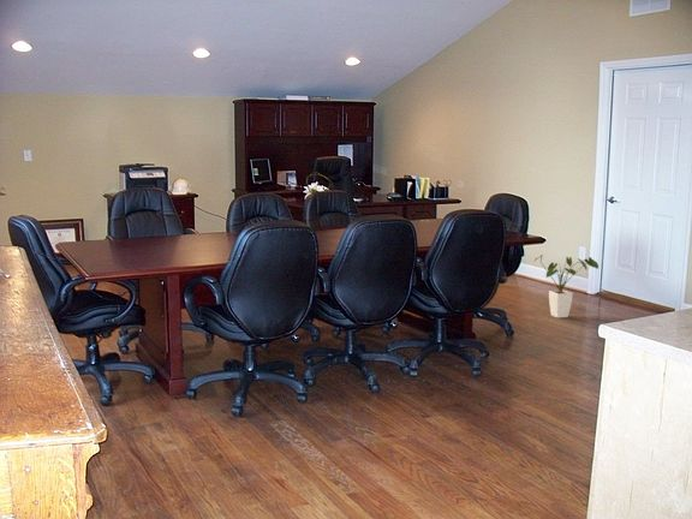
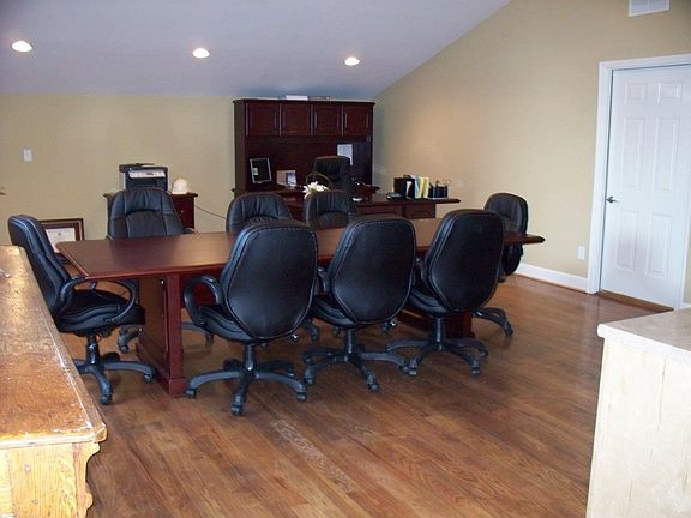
- house plant (563, 285)
